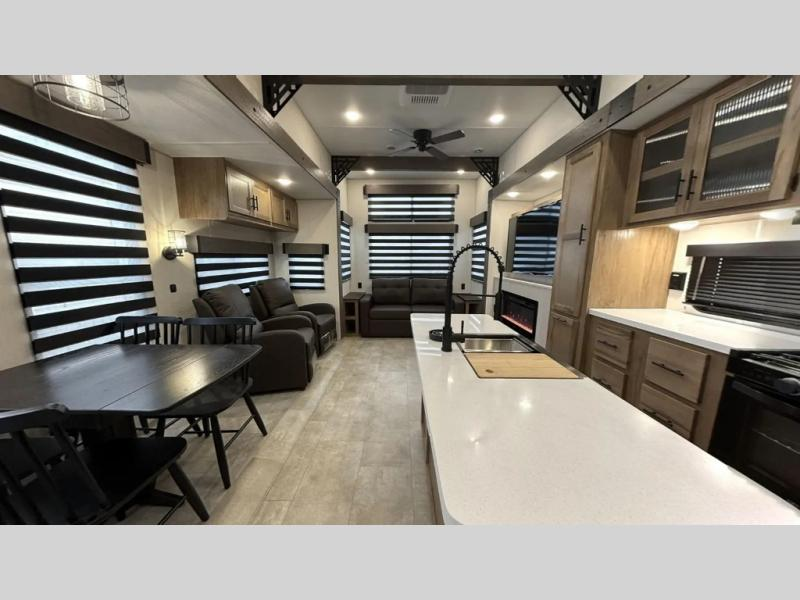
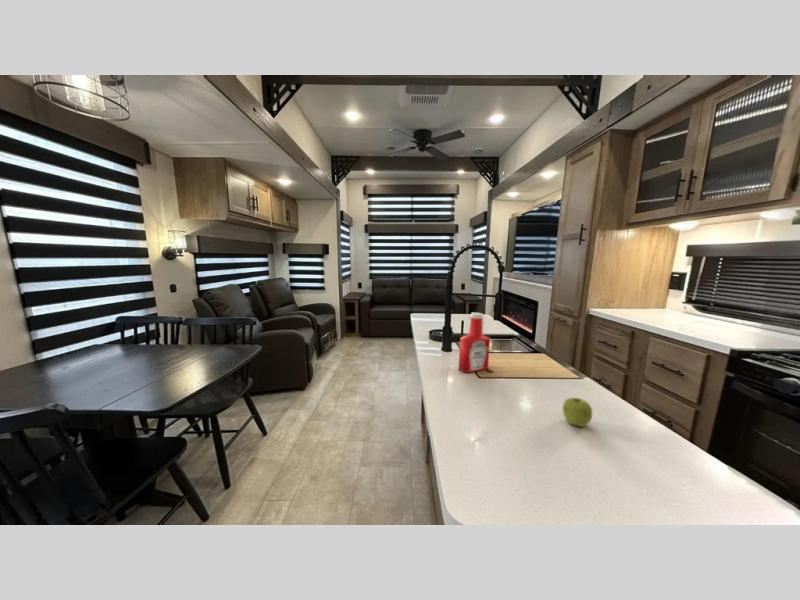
+ fruit (577, 410)
+ soap bottle (475, 341)
